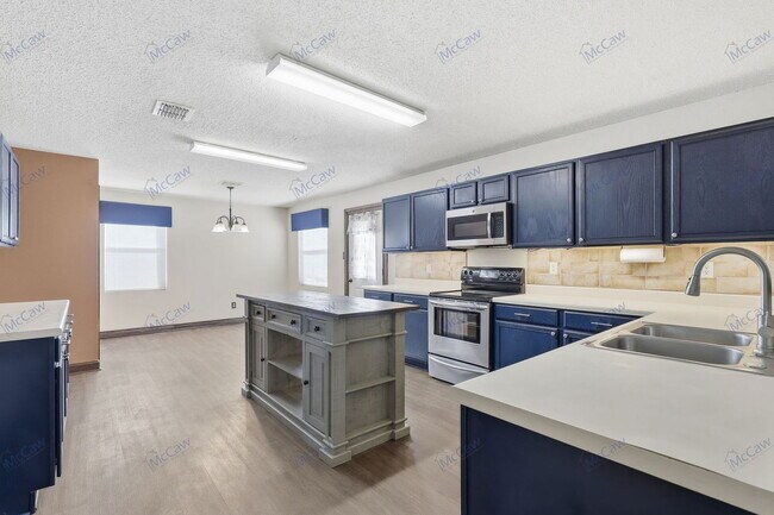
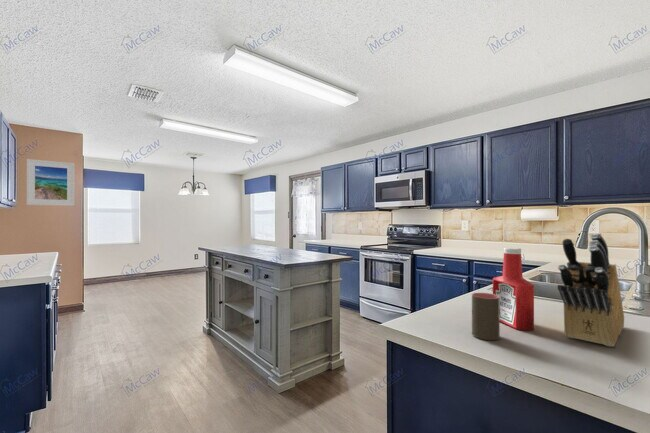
+ soap bottle (512, 285)
+ cup (485, 315)
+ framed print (51, 183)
+ knife block (592, 283)
